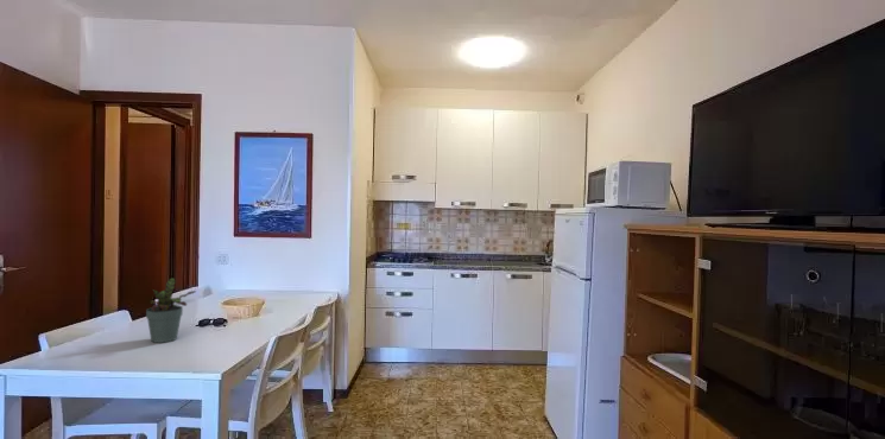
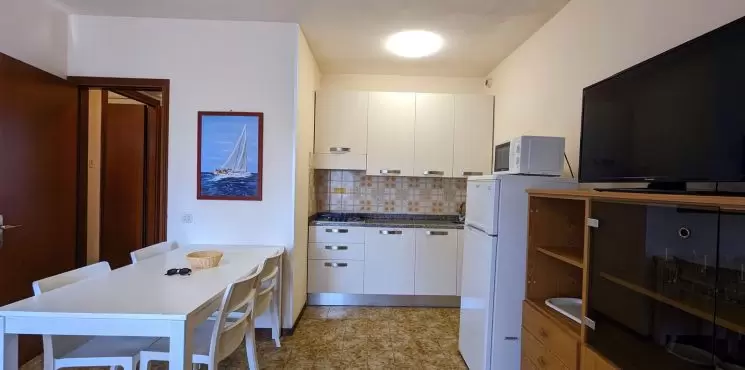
- potted plant (171, 308)
